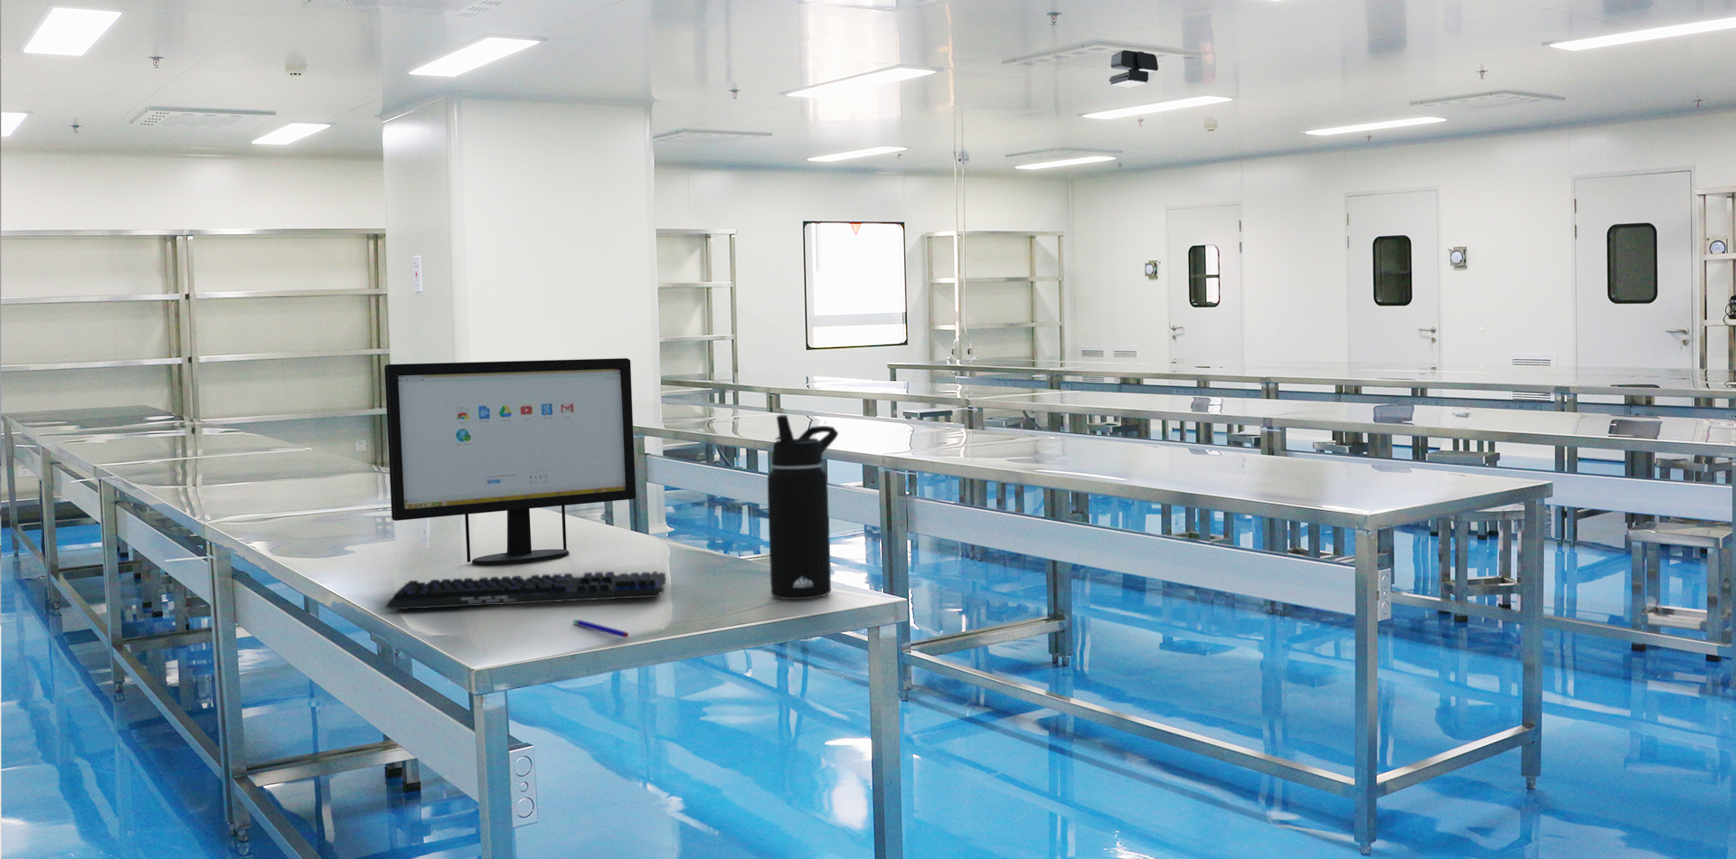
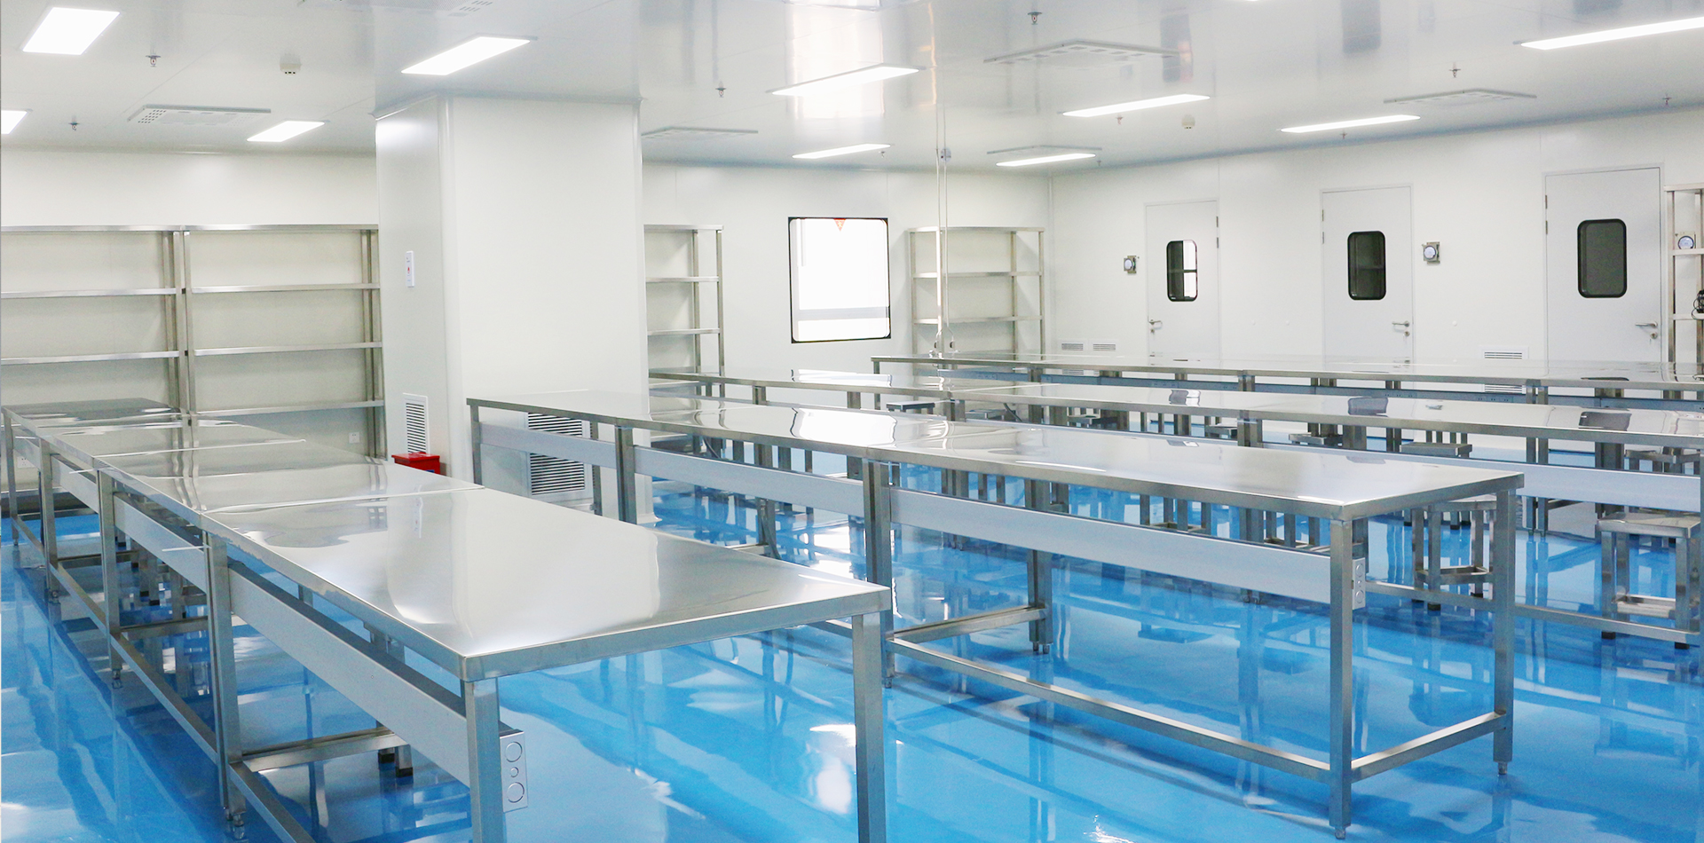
- pen (599, 628)
- computer monitor (517, 460)
- security camera (1133, 68)
- keyboard (530, 589)
- water bottle (804, 504)
